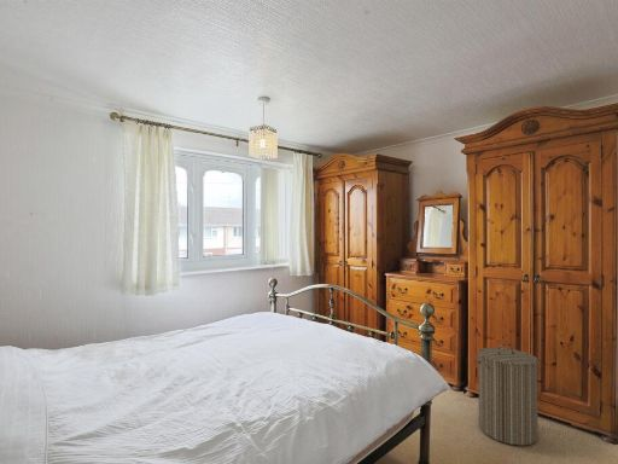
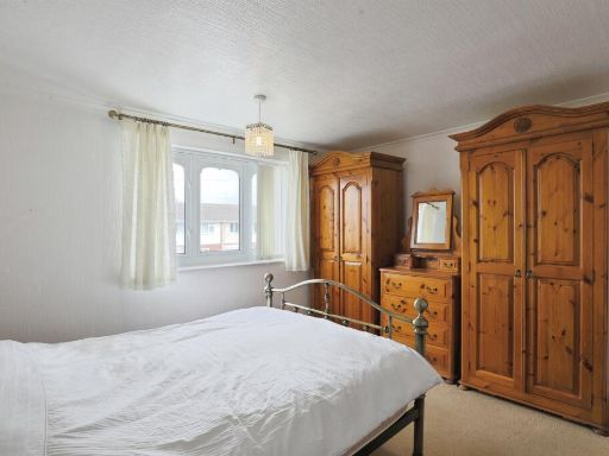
- laundry hamper (507, 387)
